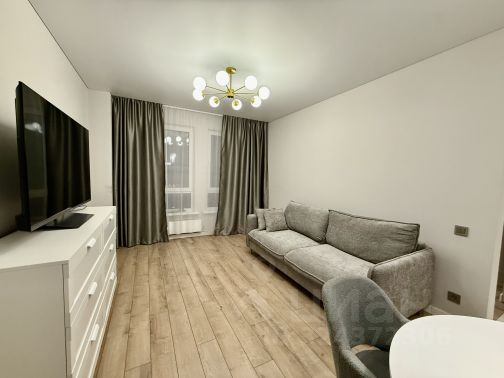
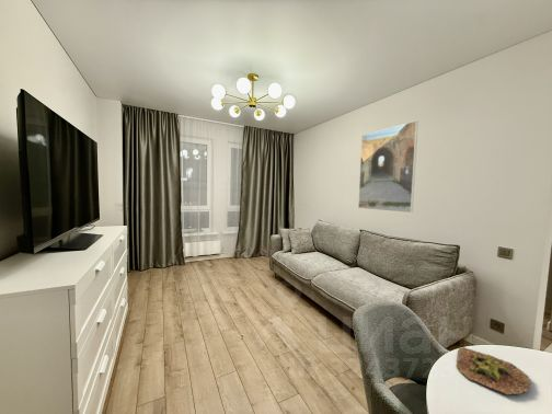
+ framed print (384, 170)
+ succulent plant (491, 367)
